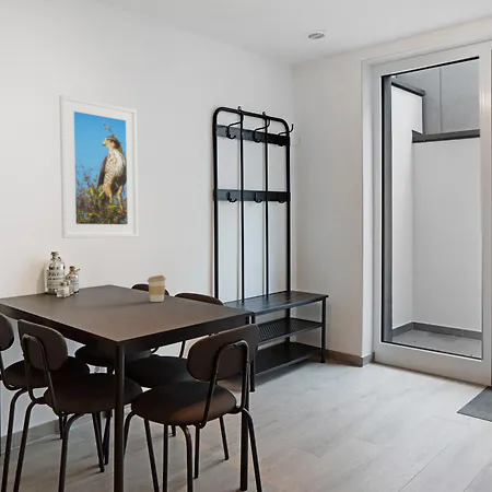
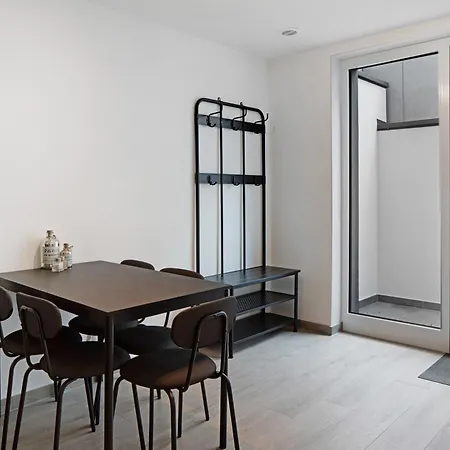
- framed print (101, 169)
- coffee cup (156, 288)
